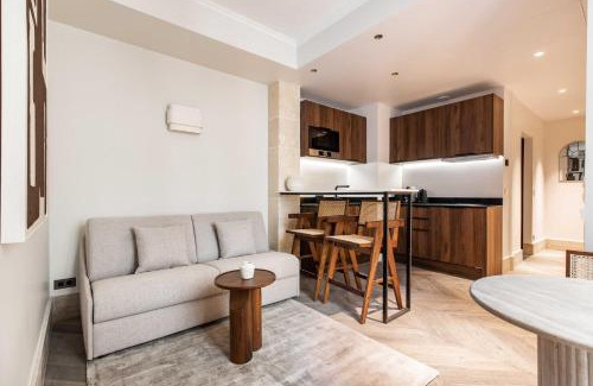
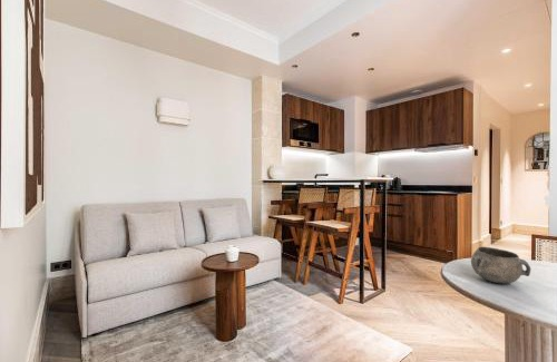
+ decorative bowl (491, 264)
